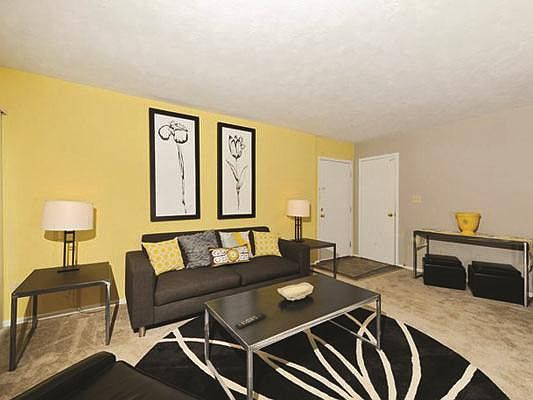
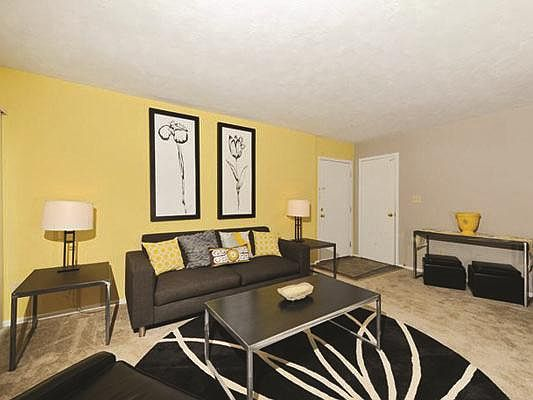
- remote control (251, 320)
